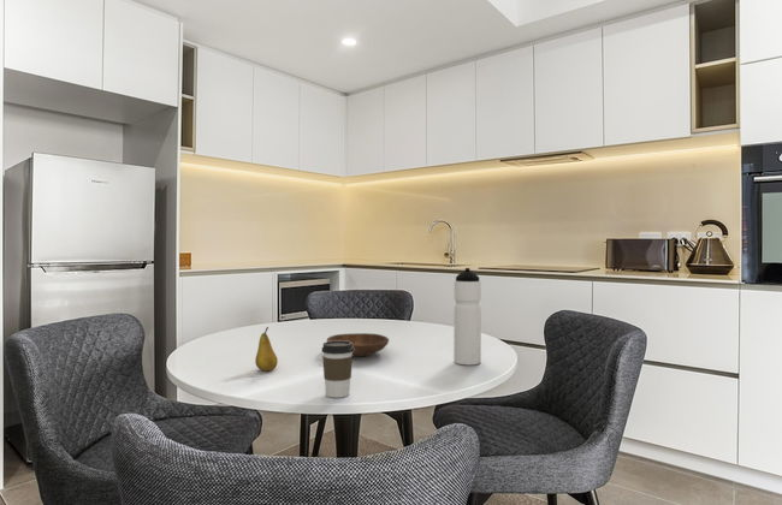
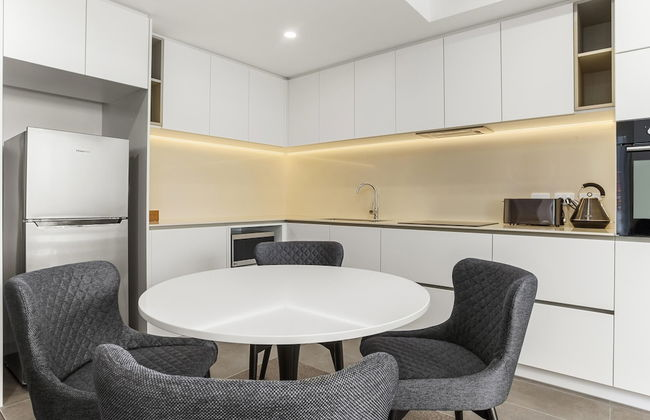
- coffee cup (337, 368)
- bowl (357, 346)
- fruit (266, 347)
- water bottle (467, 314)
